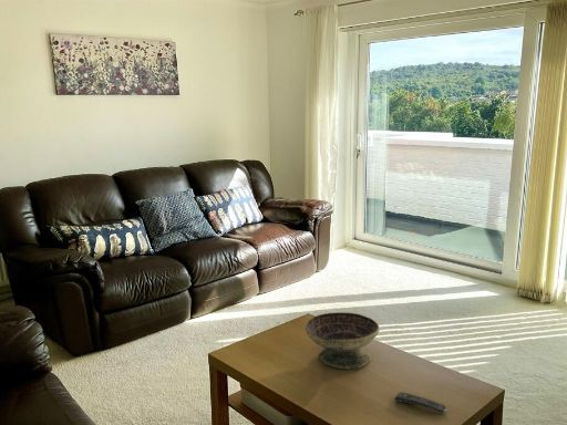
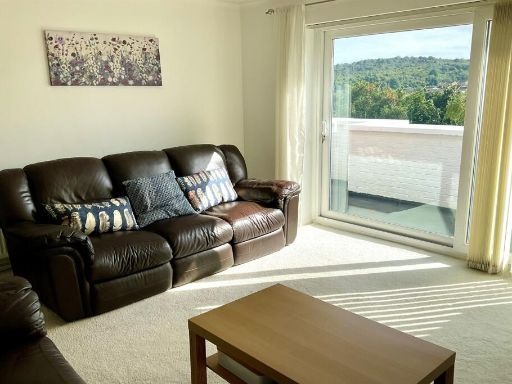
- remote control (421, 402)
- decorative bowl (341, 340)
